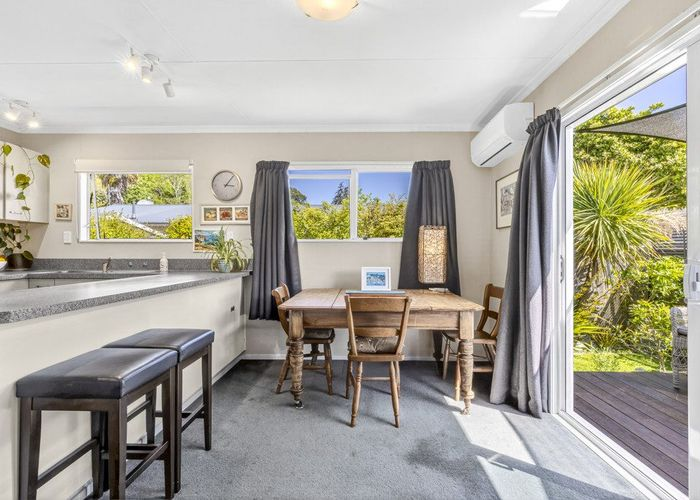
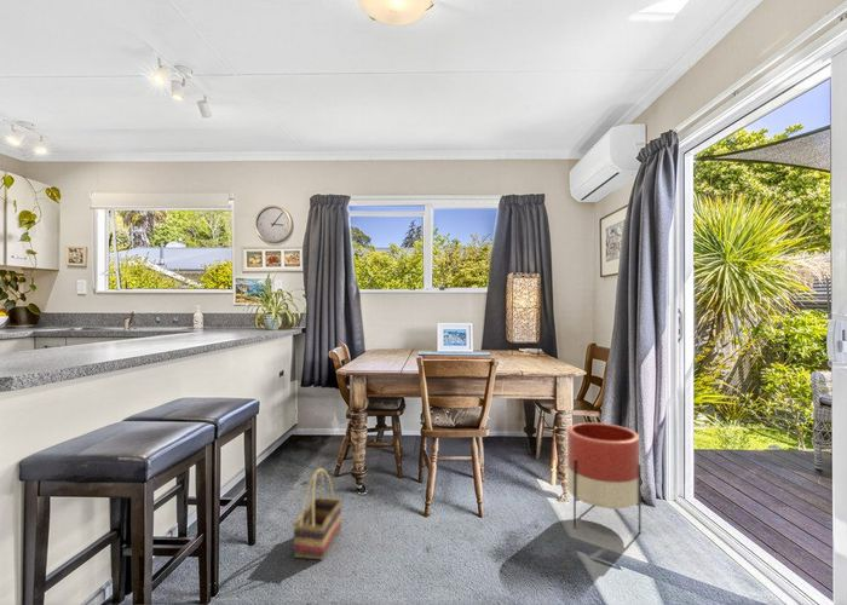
+ basket (318, 506)
+ planter (603, 477)
